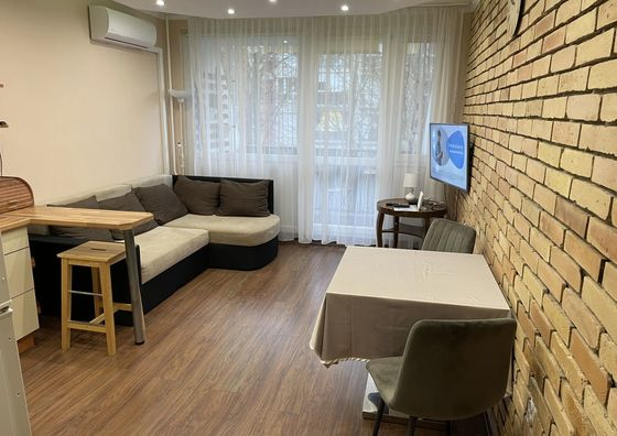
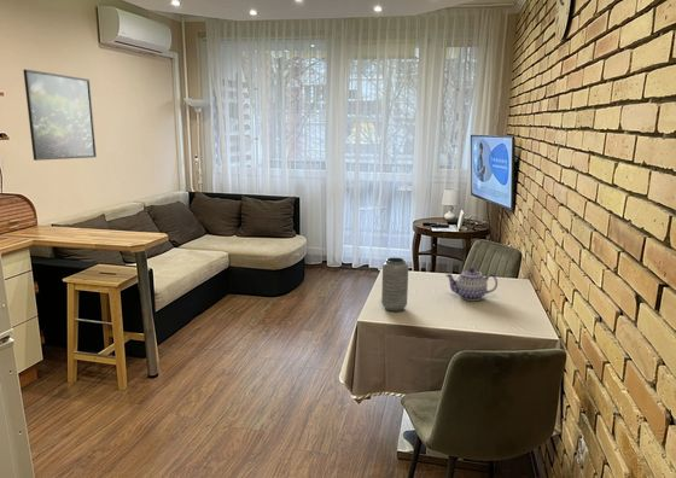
+ teapot (471, 282)
+ vase (395, 284)
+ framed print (63, 117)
